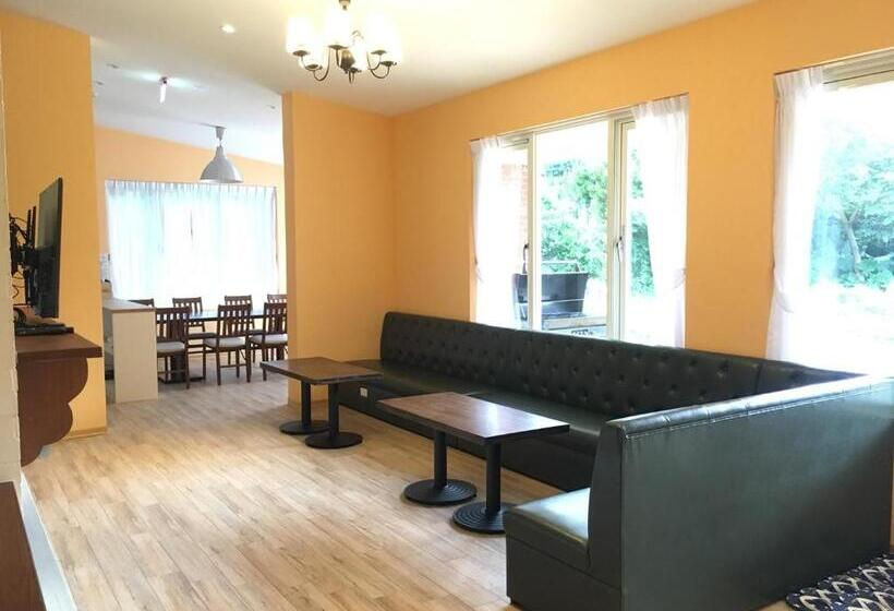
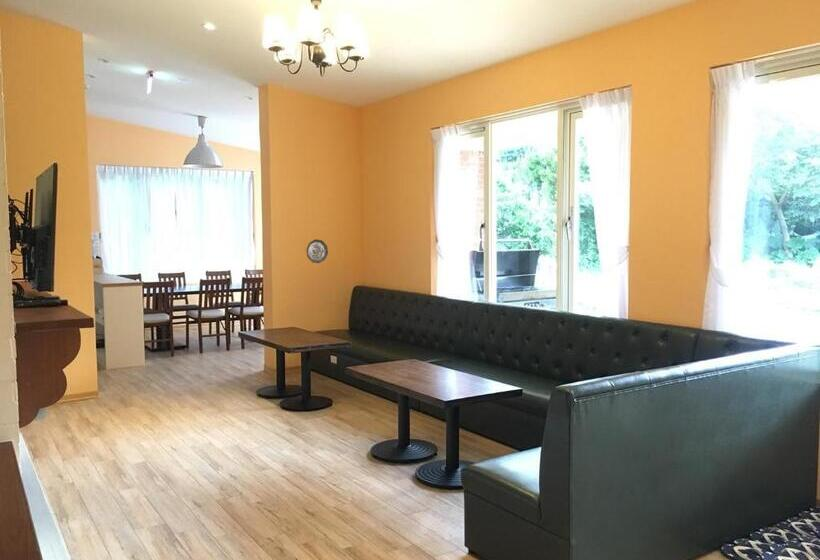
+ decorative plate (316, 251)
